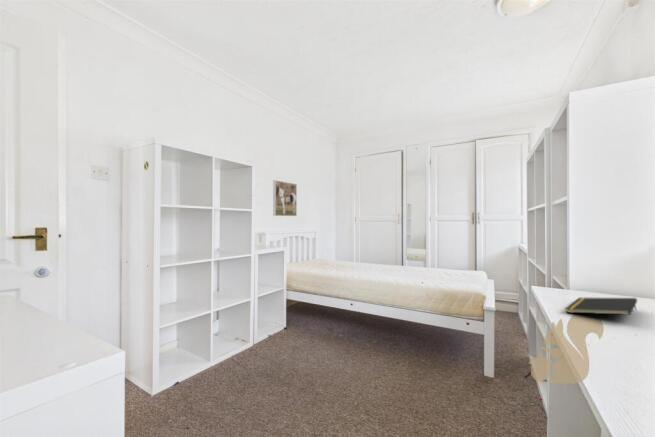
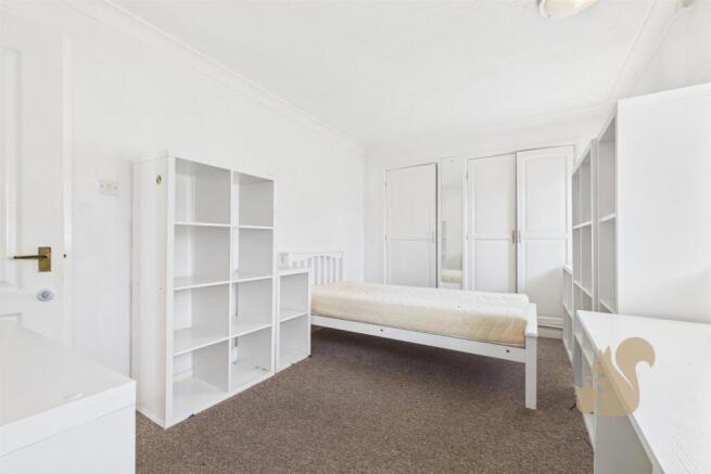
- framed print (285, 199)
- notepad (601, 305)
